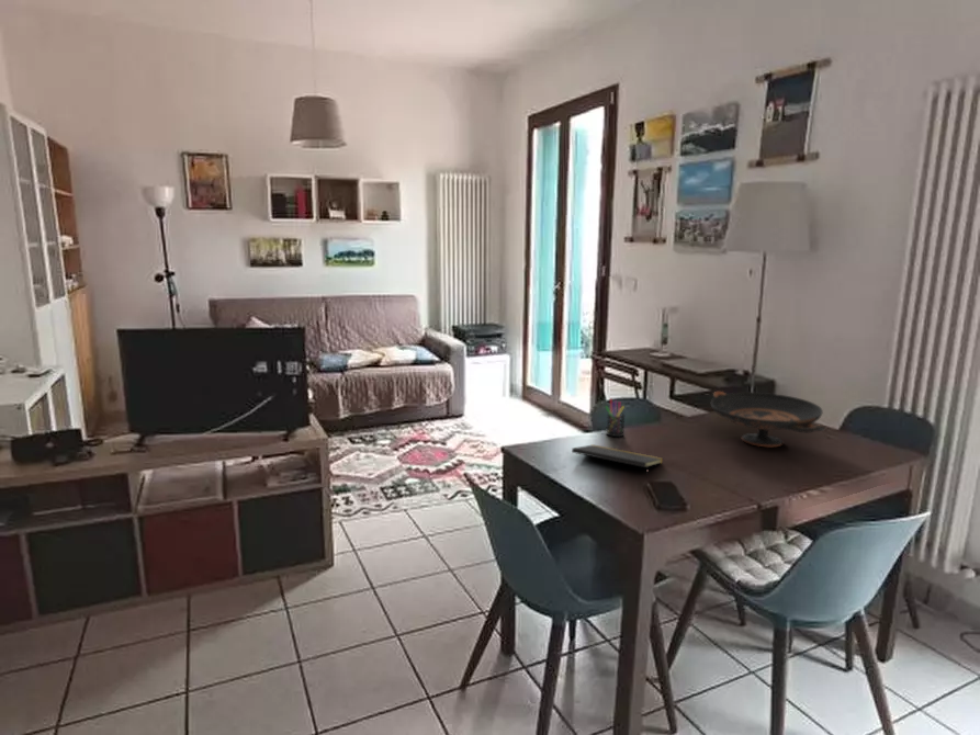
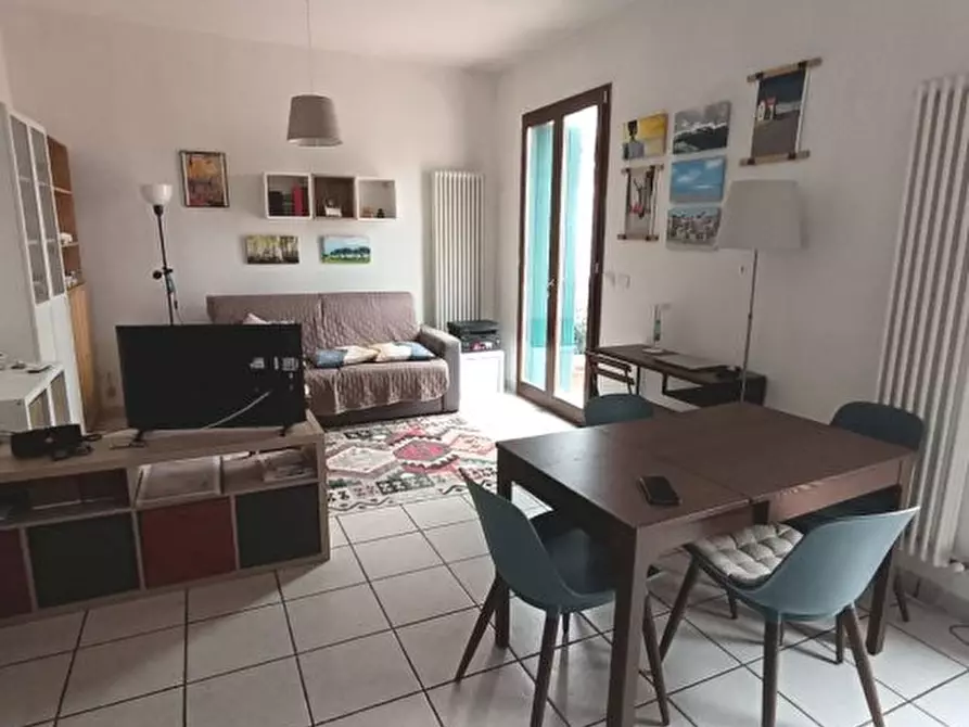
- notepad (617, 455)
- pen holder (613, 417)
- decorative bowl (763, 422)
